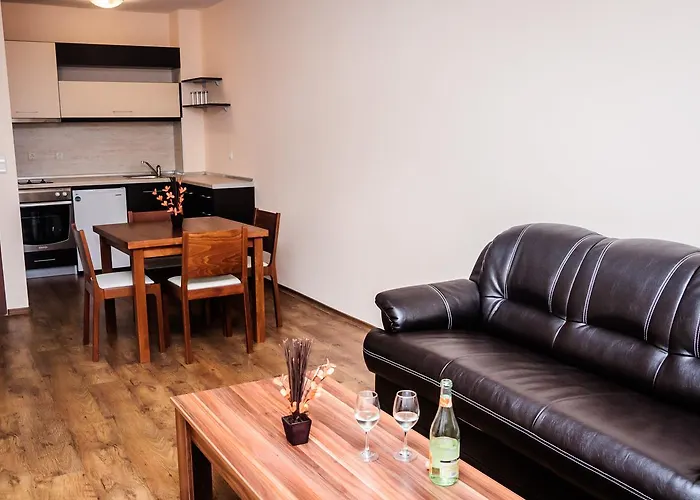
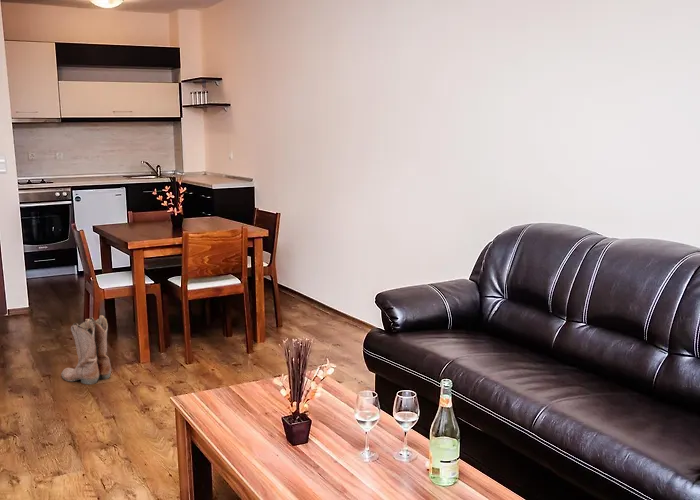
+ boots (84, 346)
